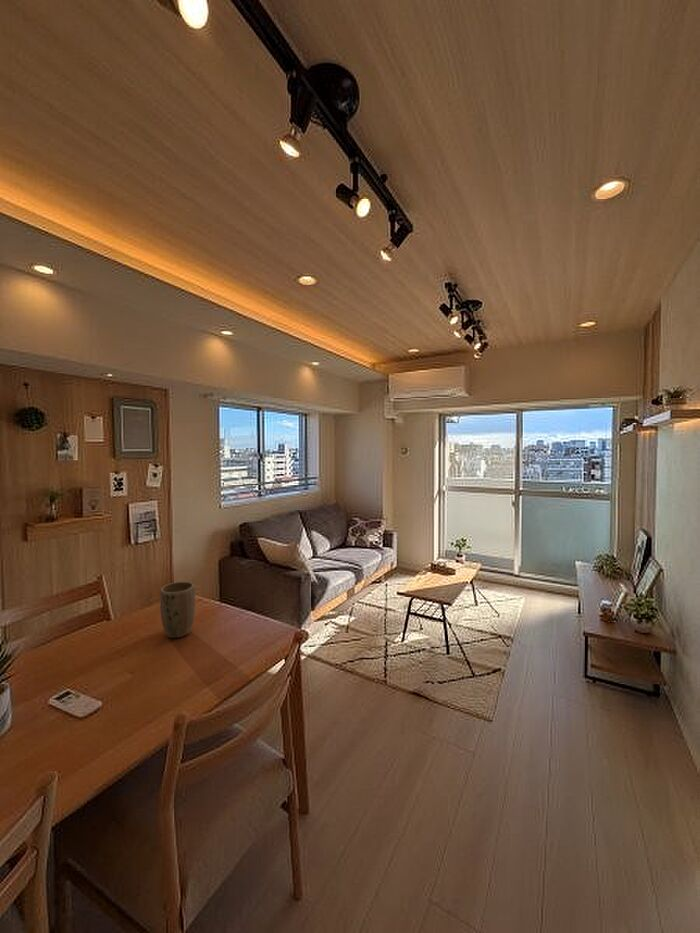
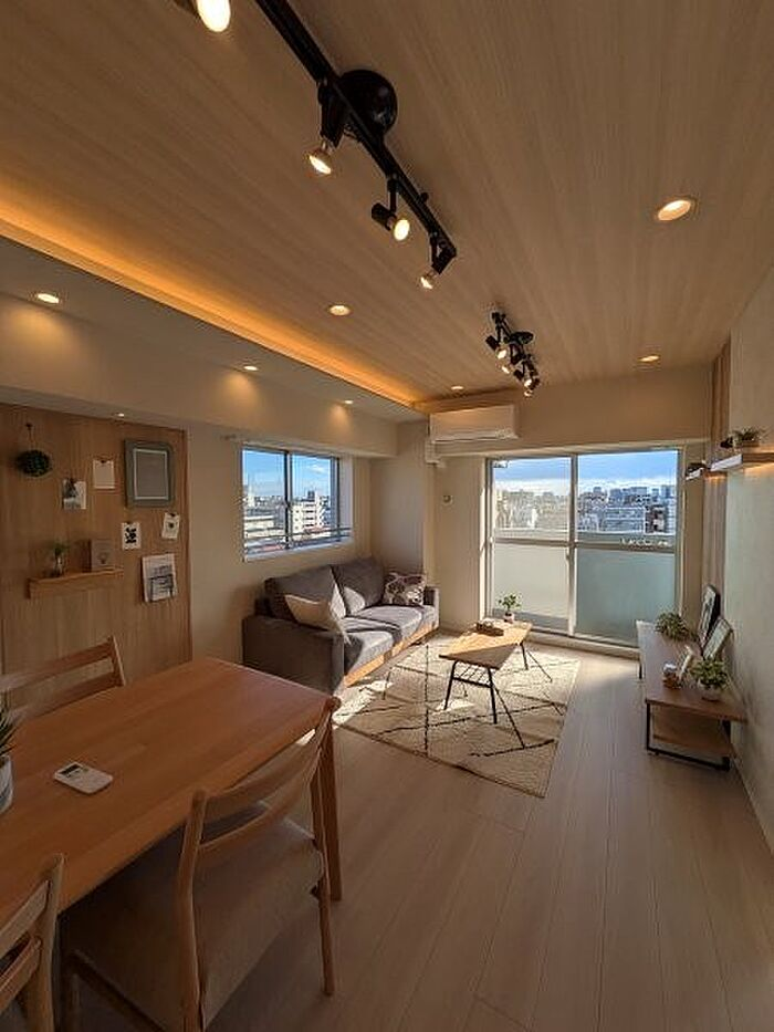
- plant pot (178, 609)
